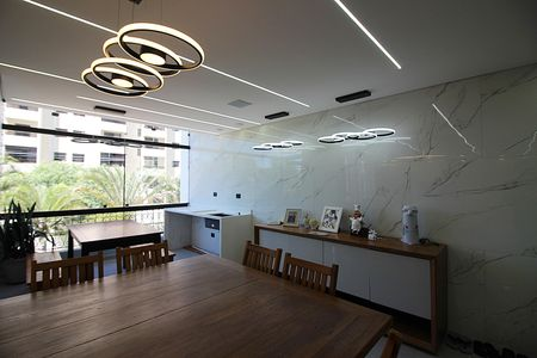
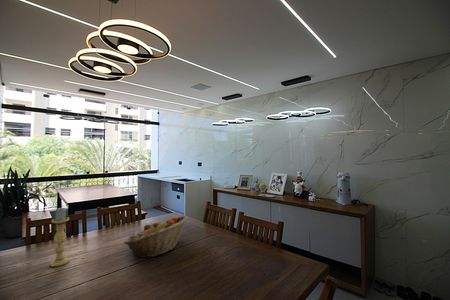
+ fruit basket (158, 233)
+ candle holder (60, 234)
